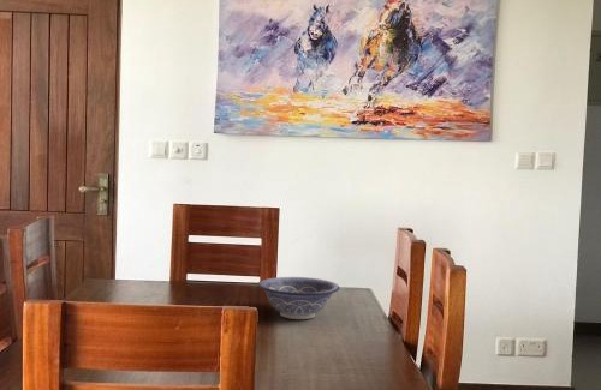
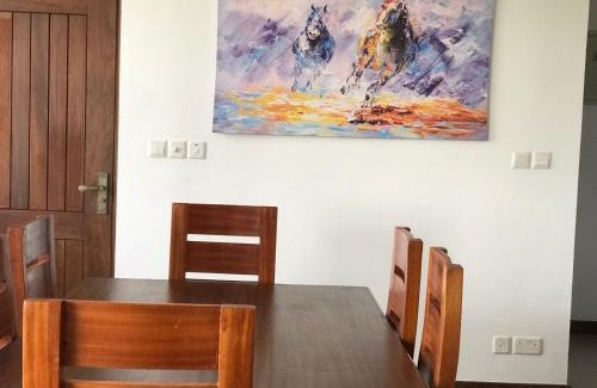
- decorative bowl (298, 299)
